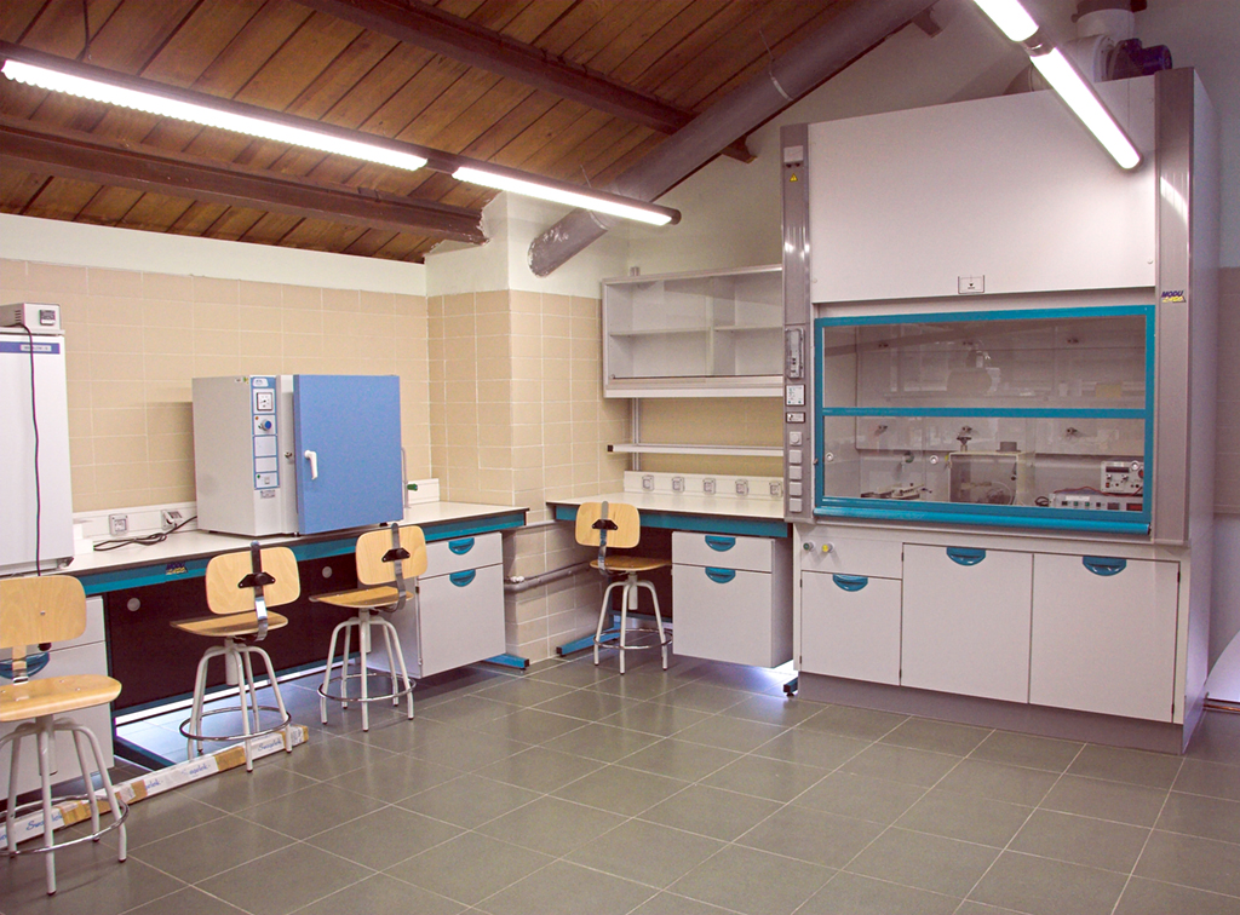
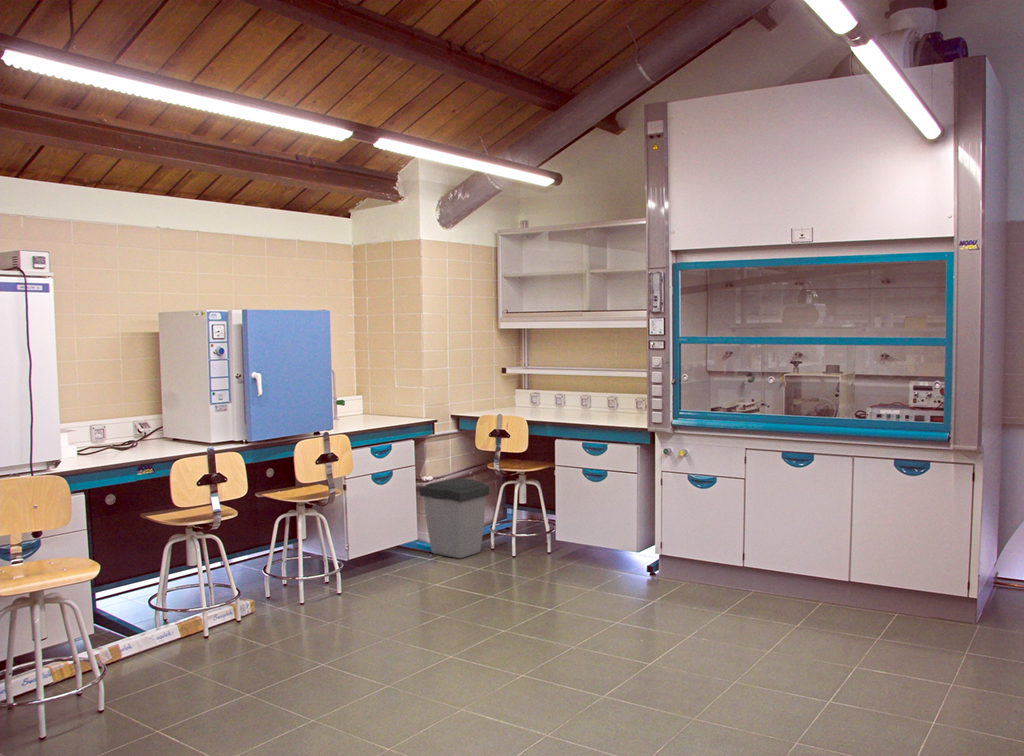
+ trash can (454, 517)
